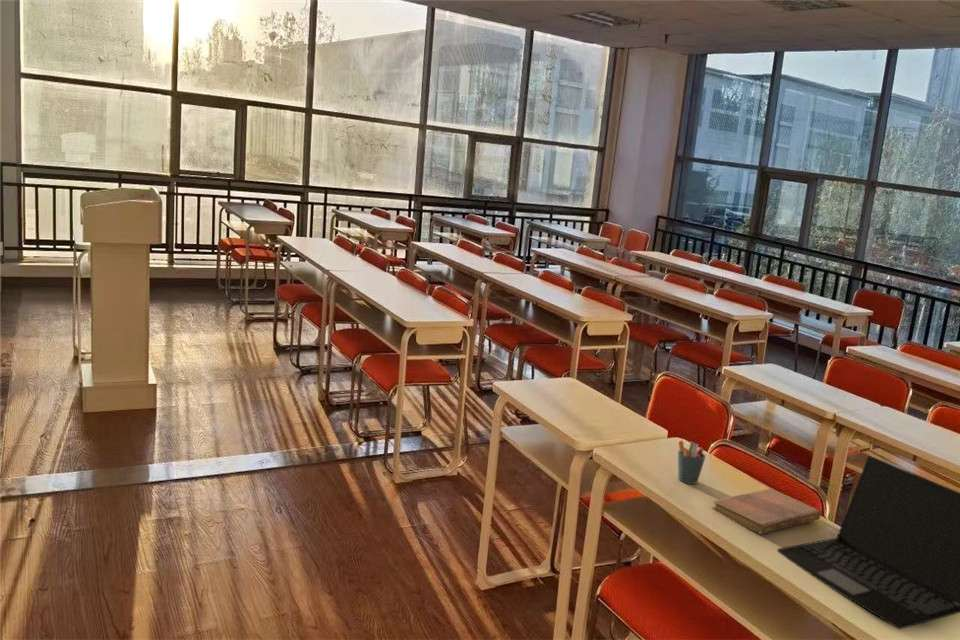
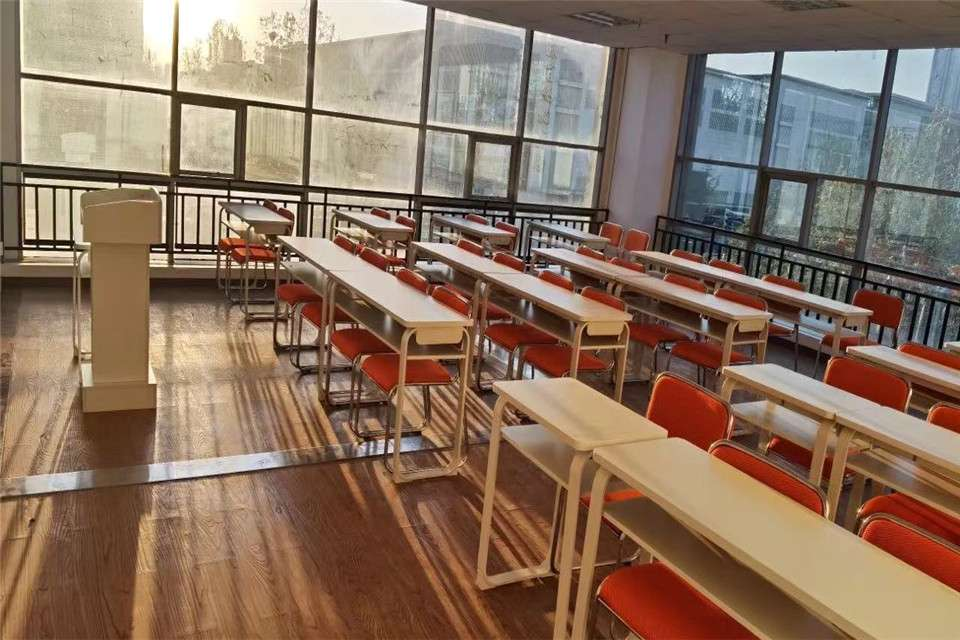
- laptop (883, 533)
- notebook (766, 510)
- pen holder (690, 459)
